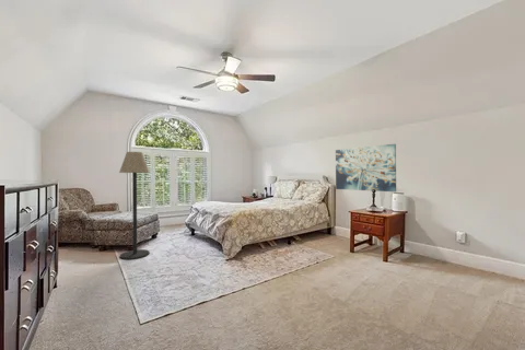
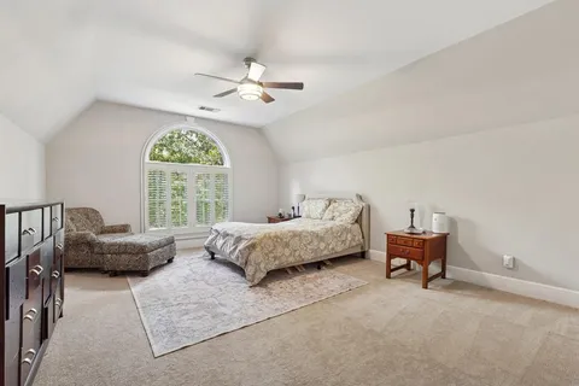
- wall art (362, 168)
- floor lamp (135, 203)
